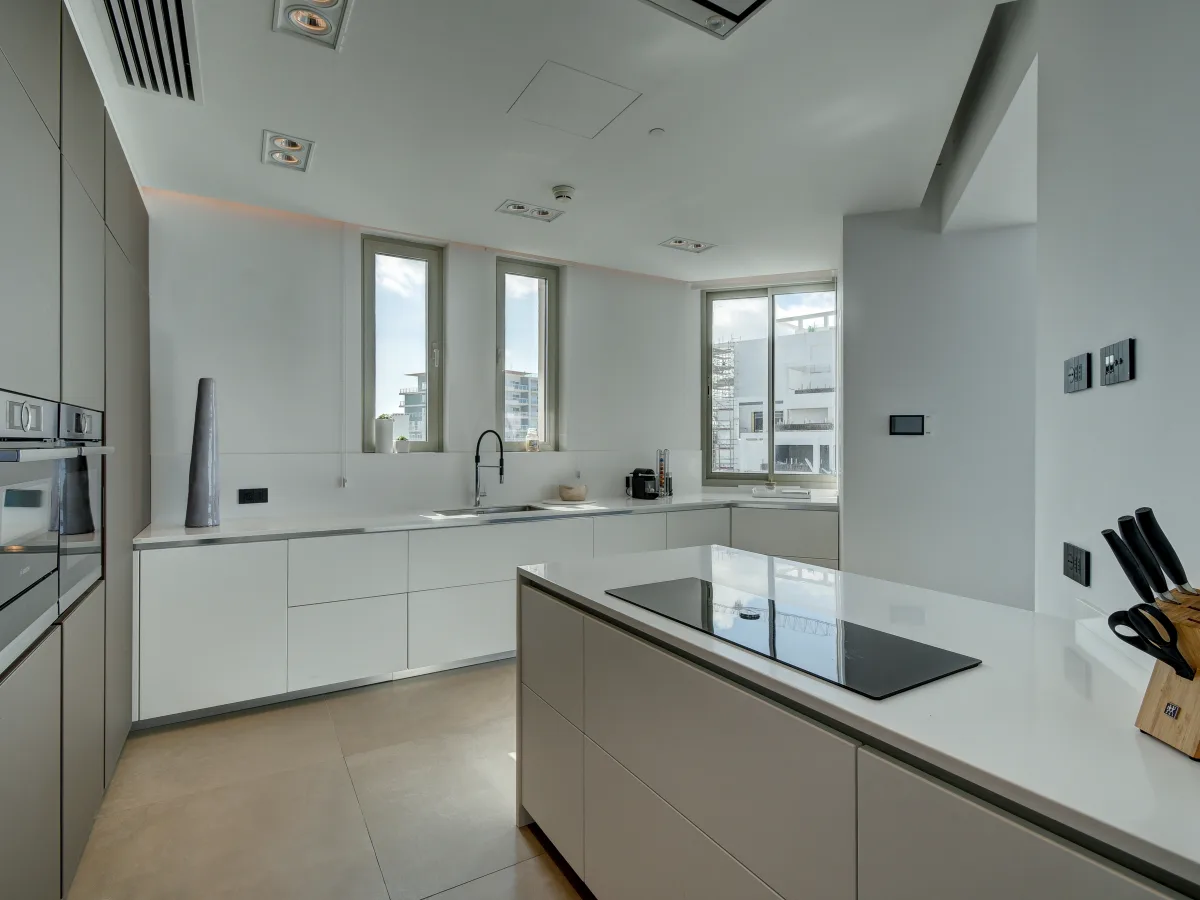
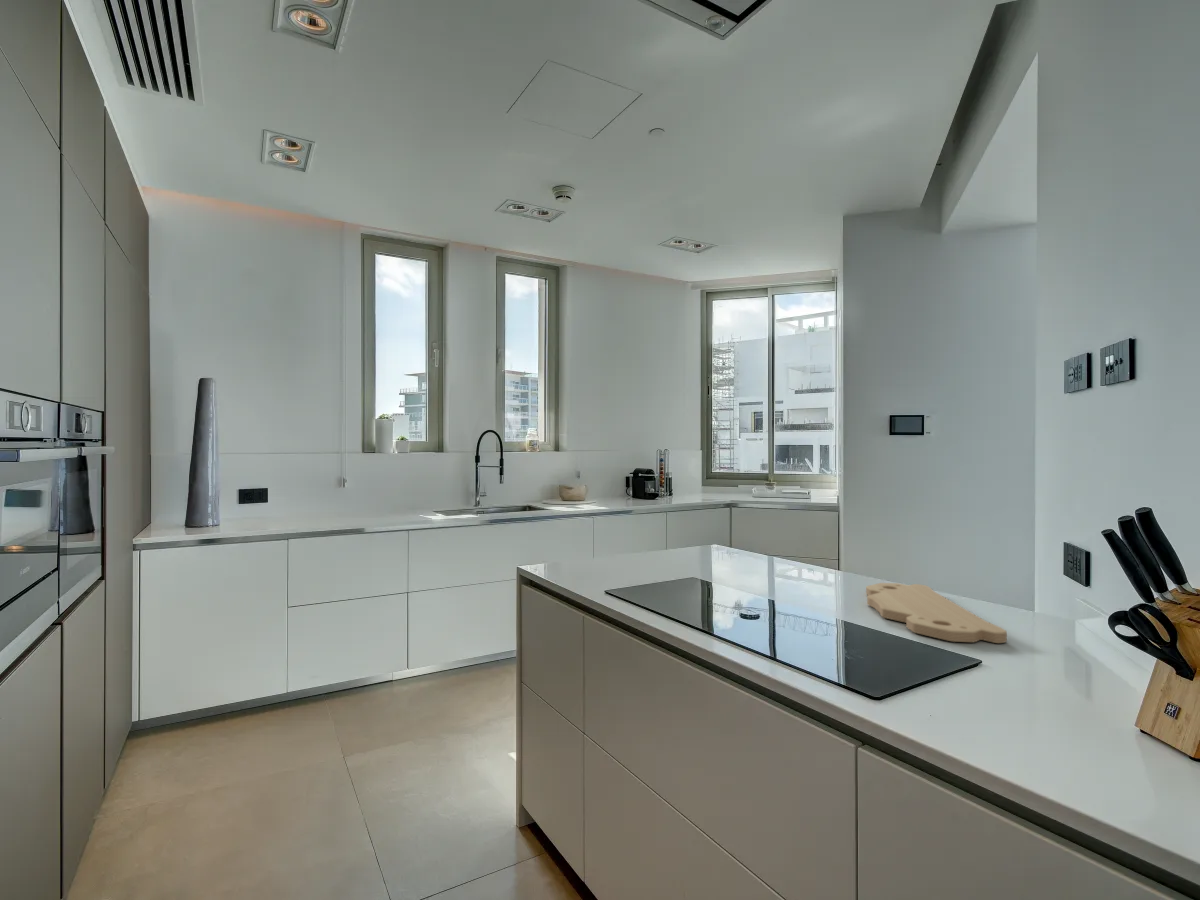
+ cutting board (917, 607)
